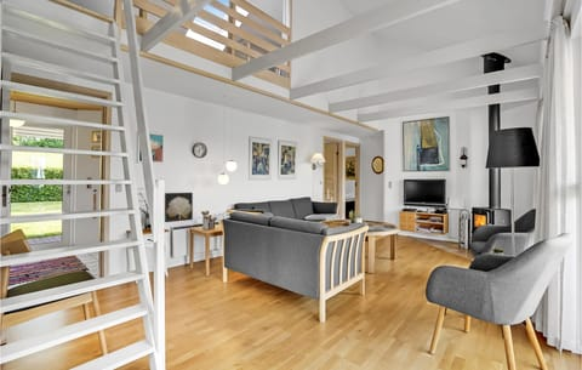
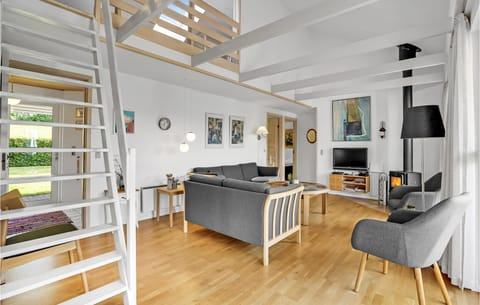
- wall art (178, 206)
